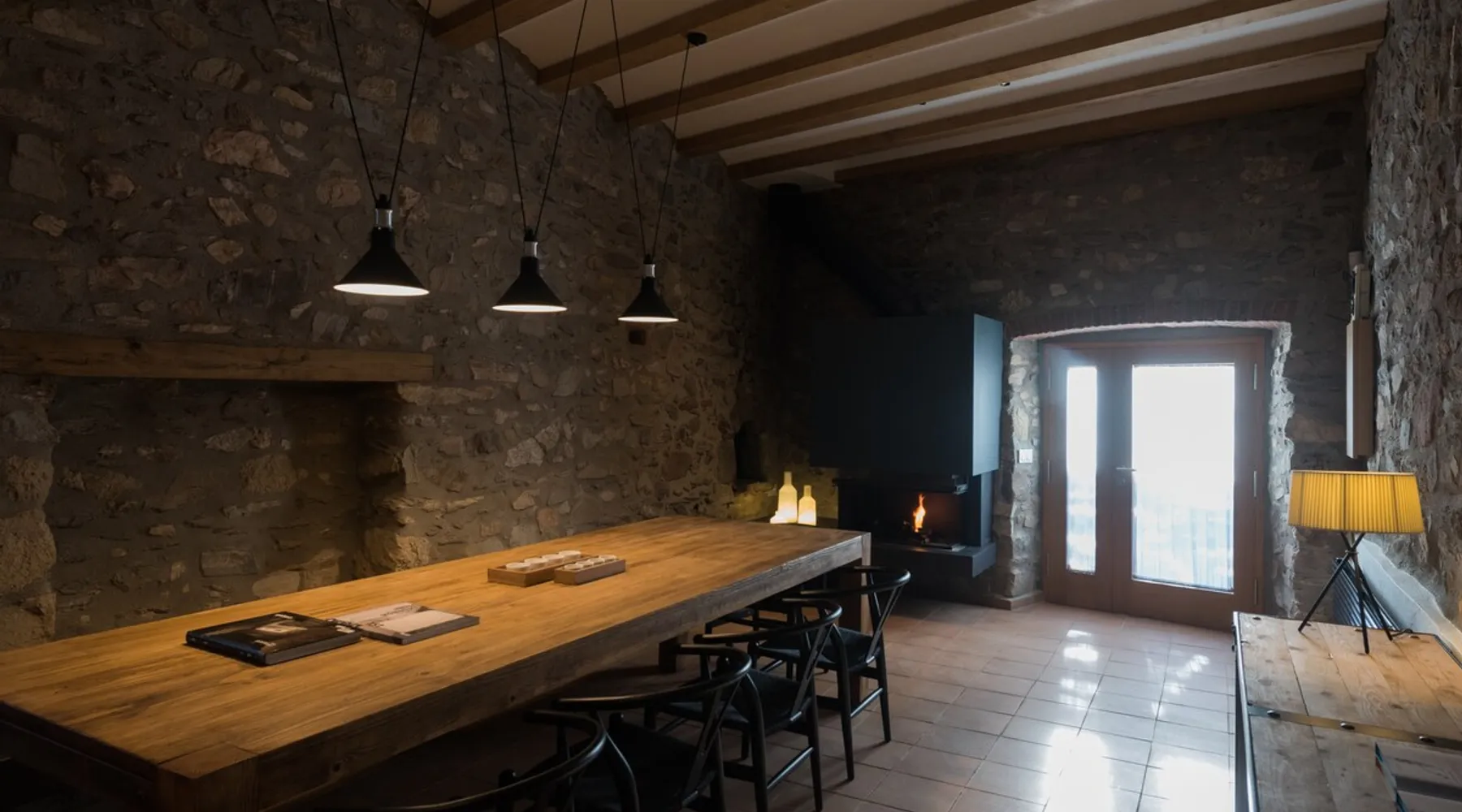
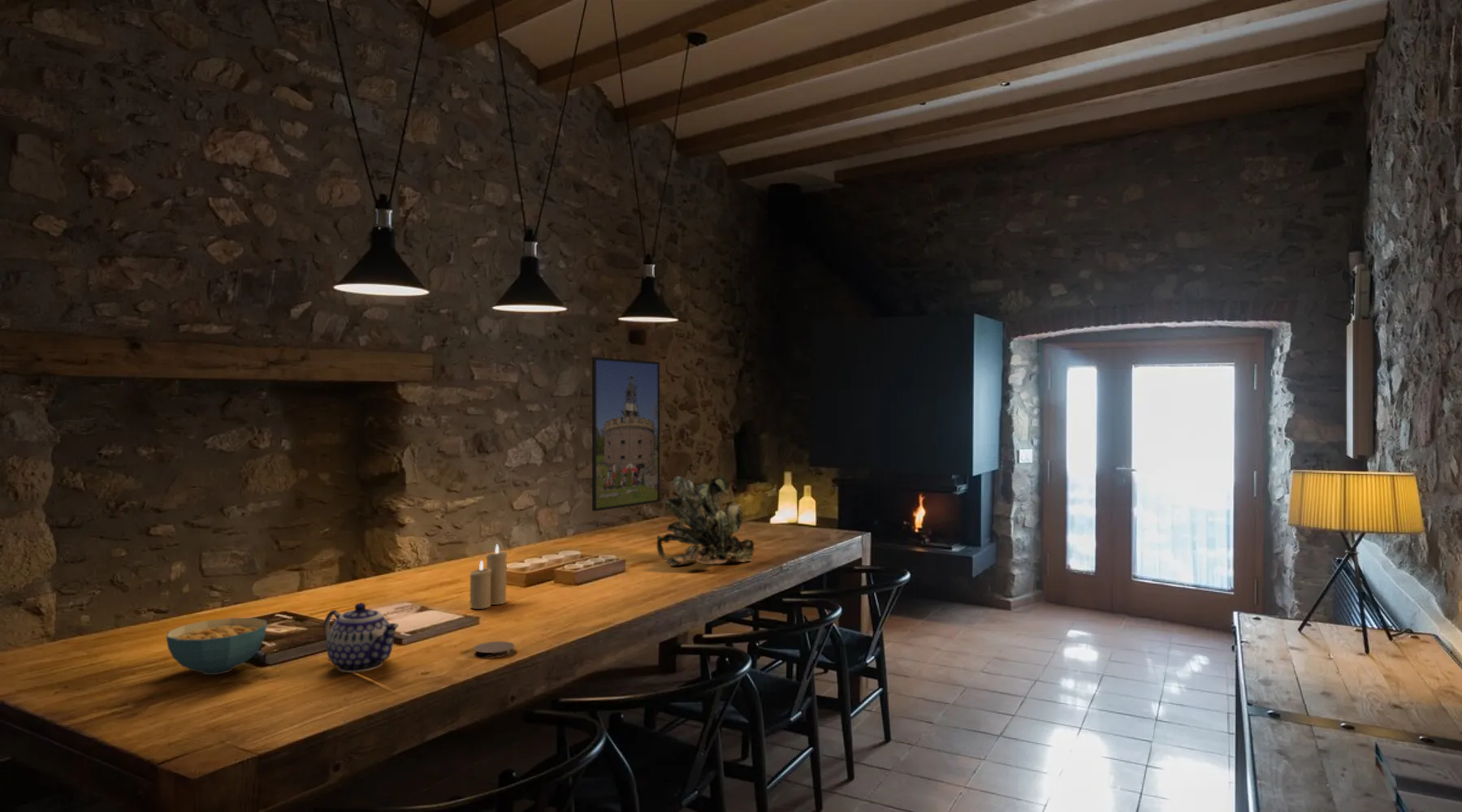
+ cereal bowl (218, 649)
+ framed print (627, 433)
+ candle (488, 575)
+ plant (700, 520)
+ teapot (360, 634)
+ coaster (494, 649)
